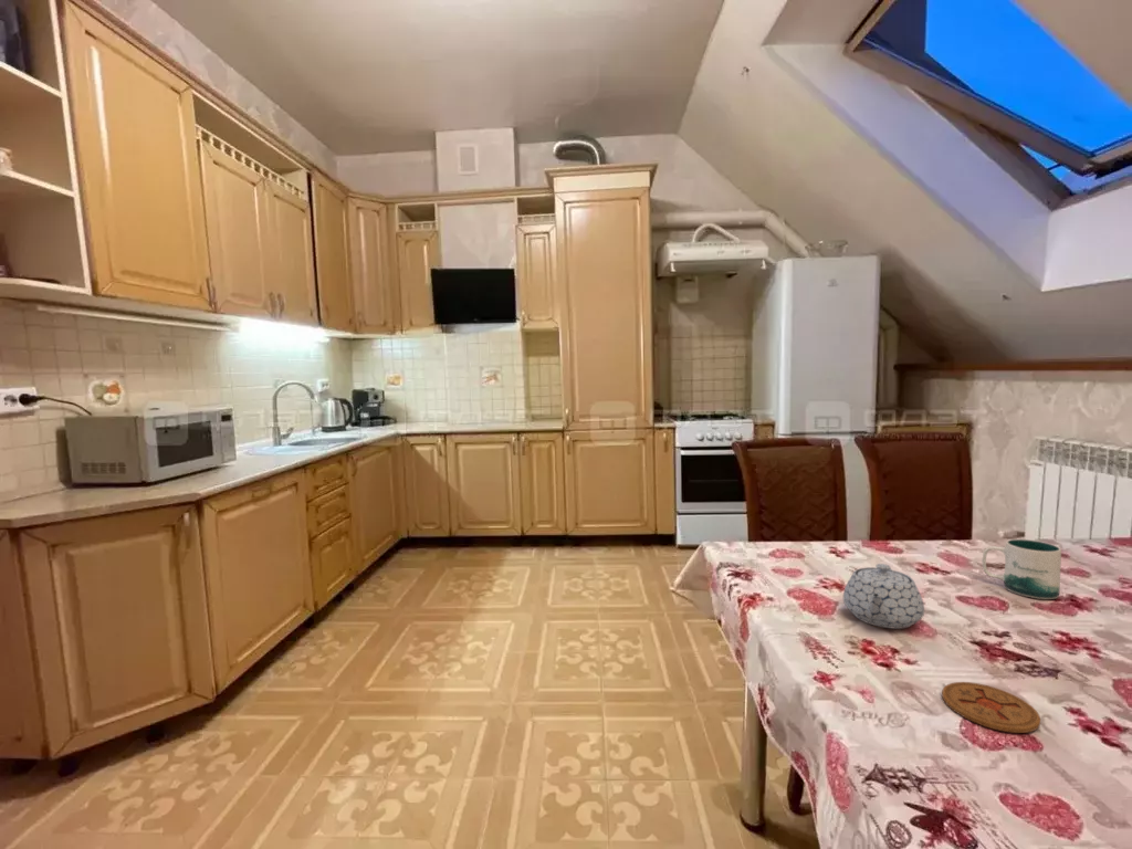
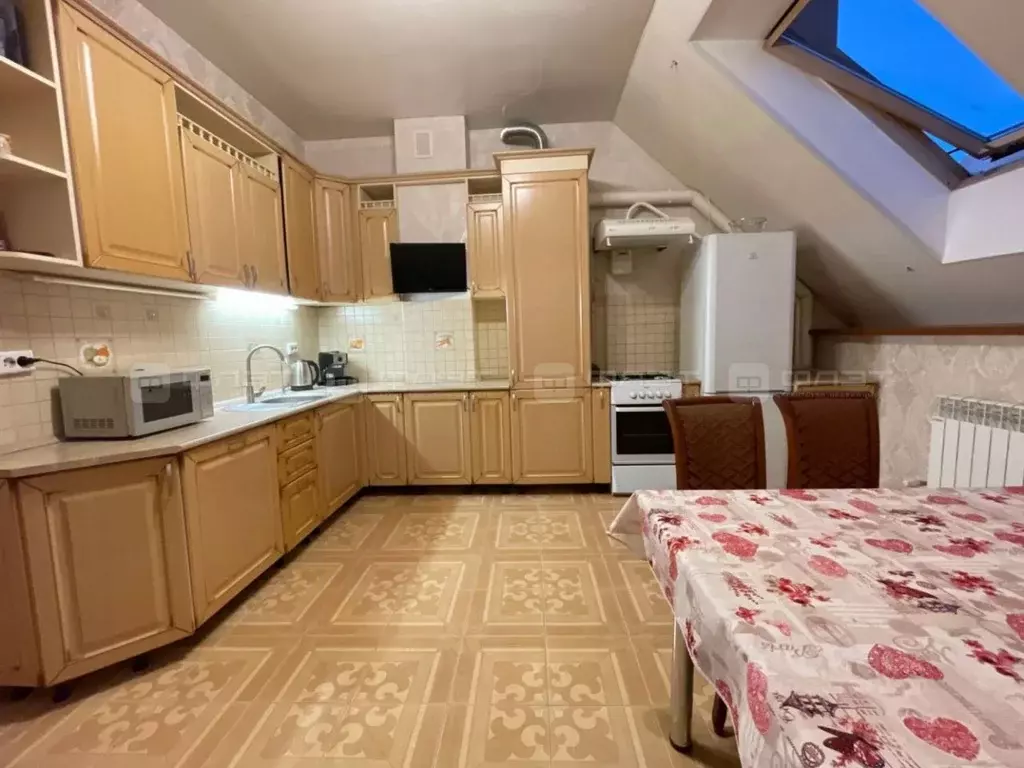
- teapot (882, 593)
- coaster (988, 705)
- mug (1019, 566)
